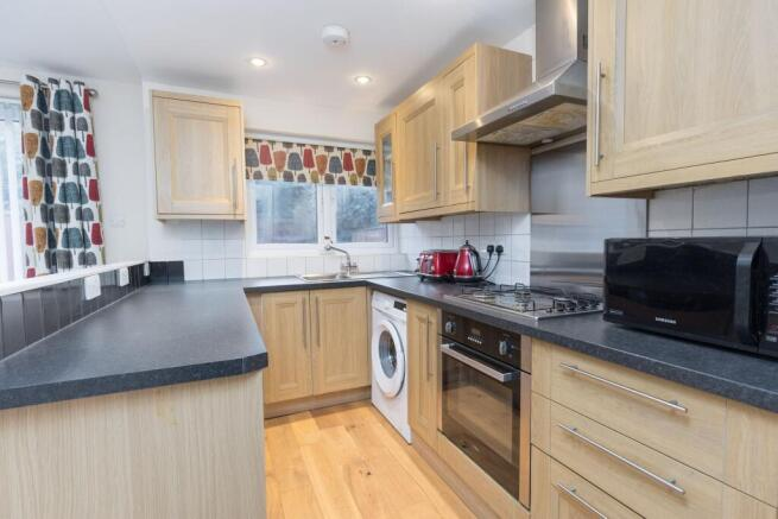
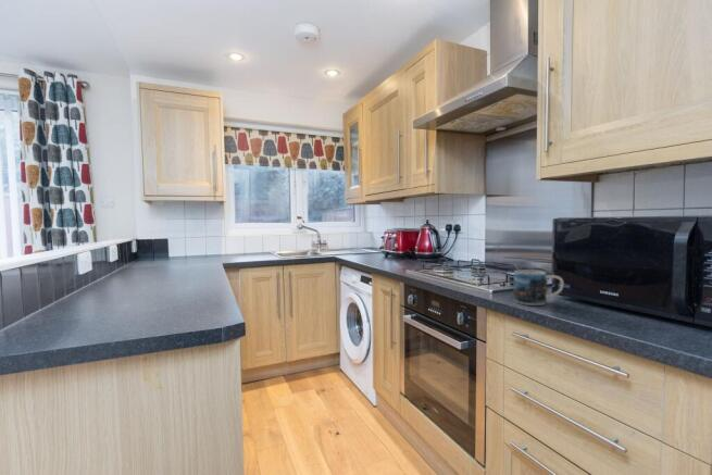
+ mug (537, 287)
